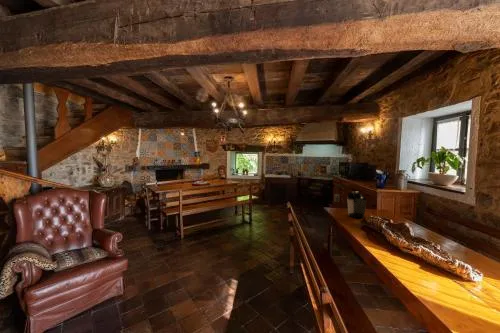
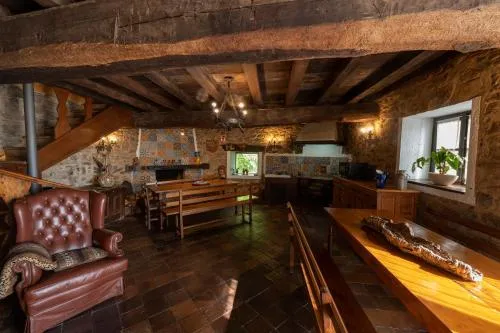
- coffee maker (351, 203)
